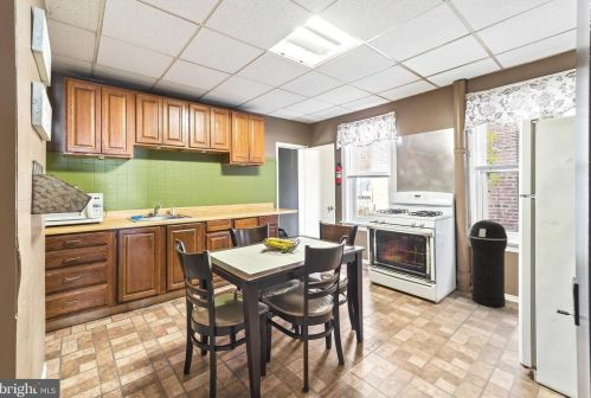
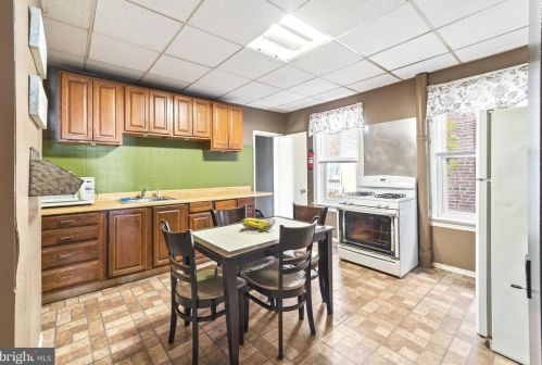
- trash can (487, 261)
